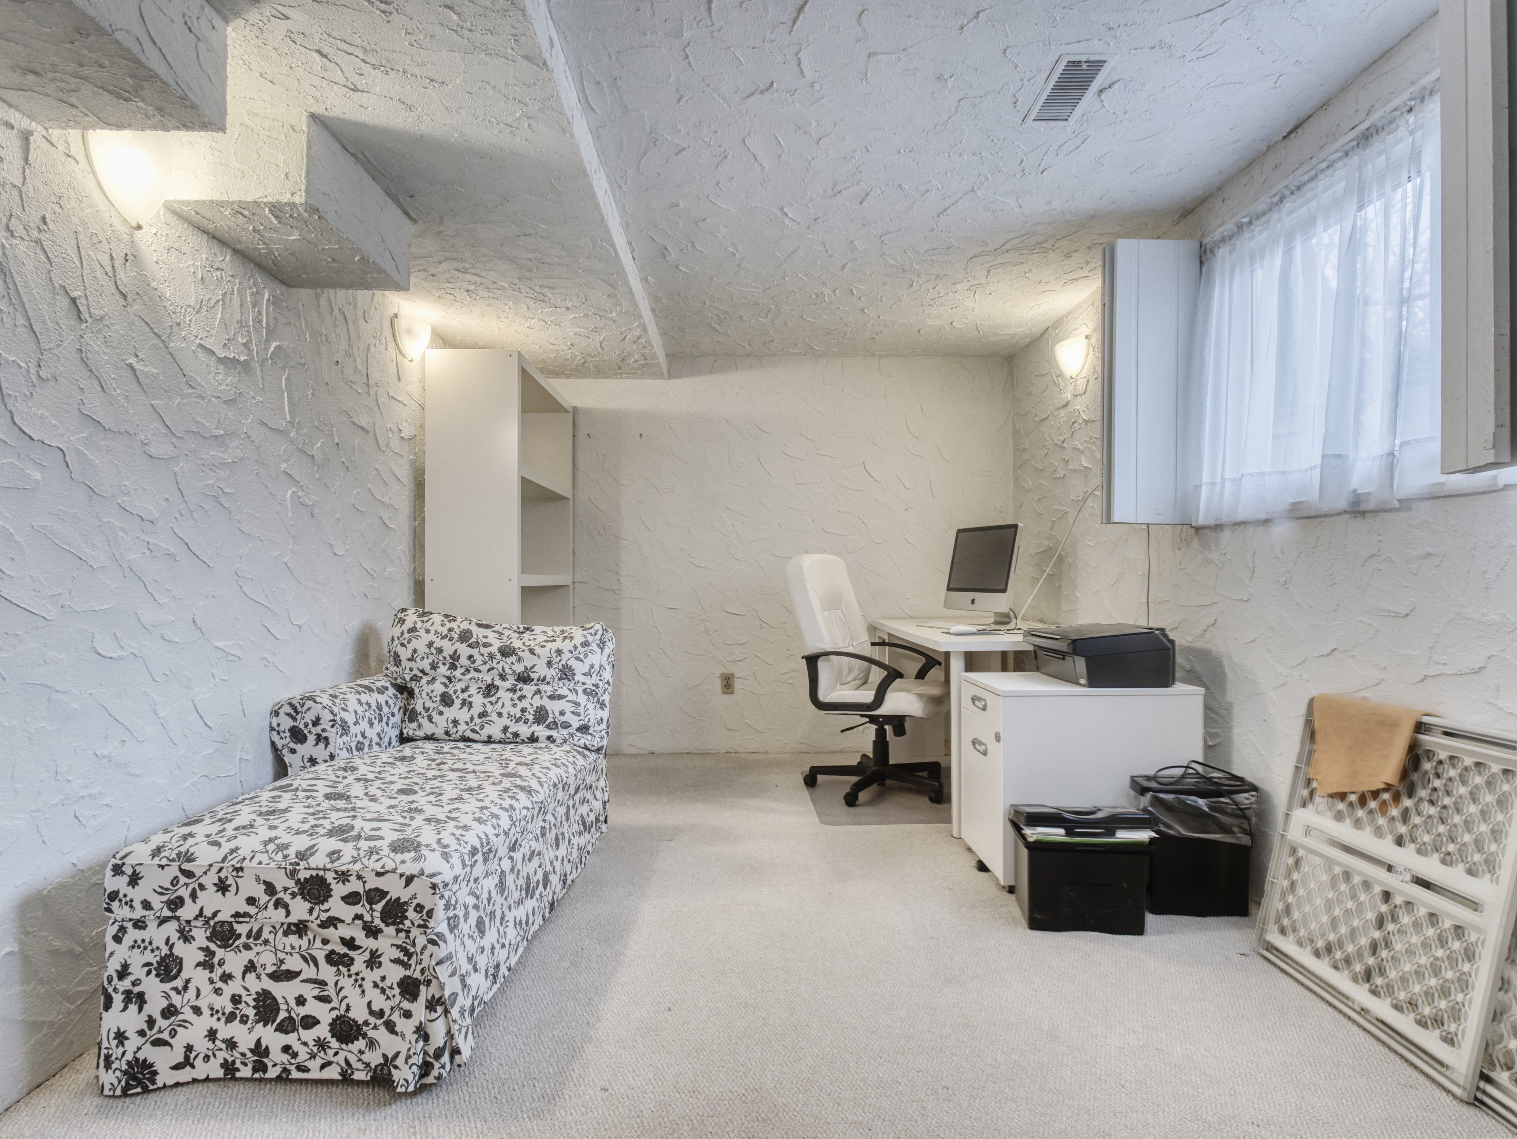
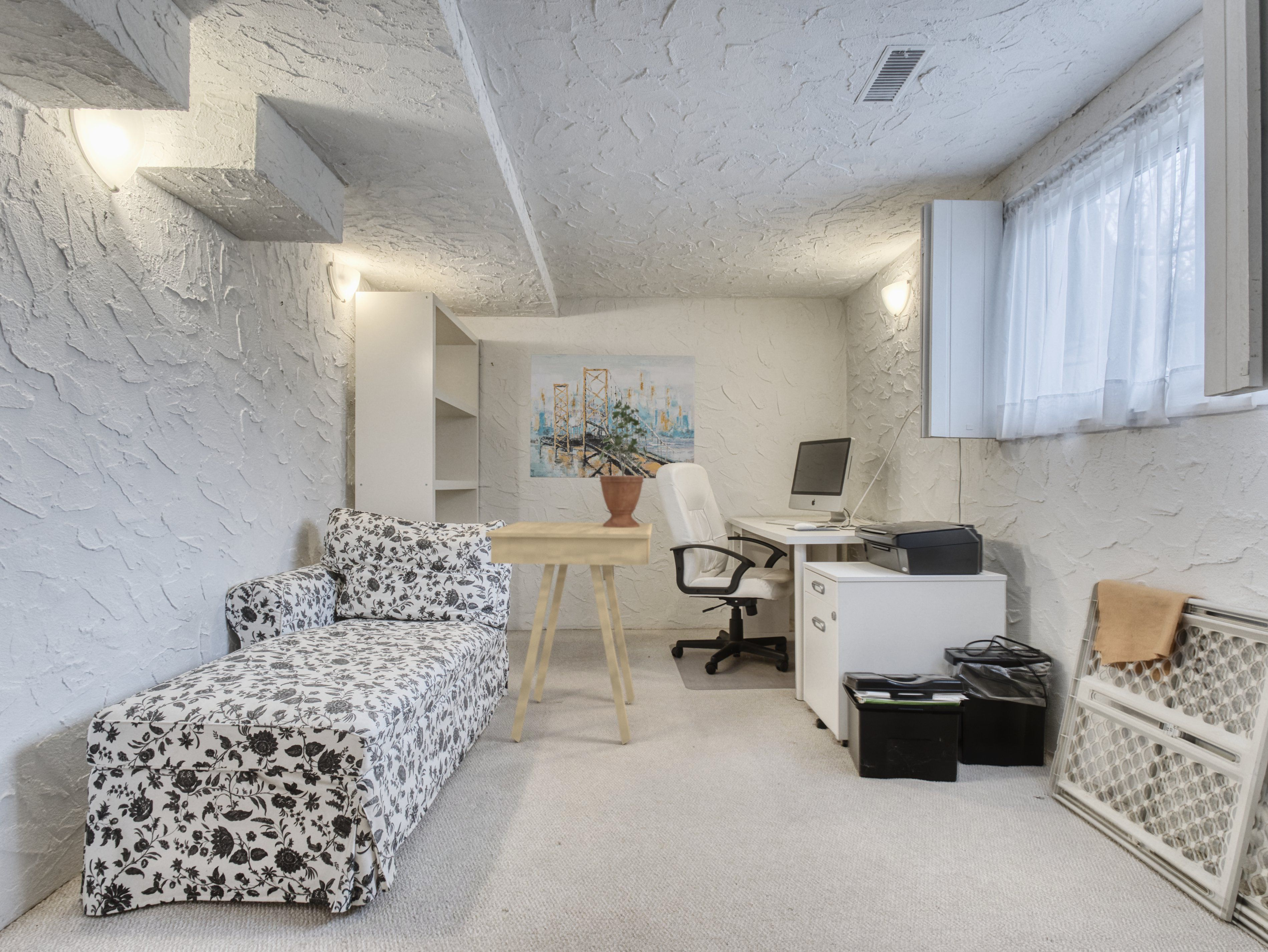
+ potted plant (627, 462)
+ wall art (612, 416)
+ side table (557, 620)
